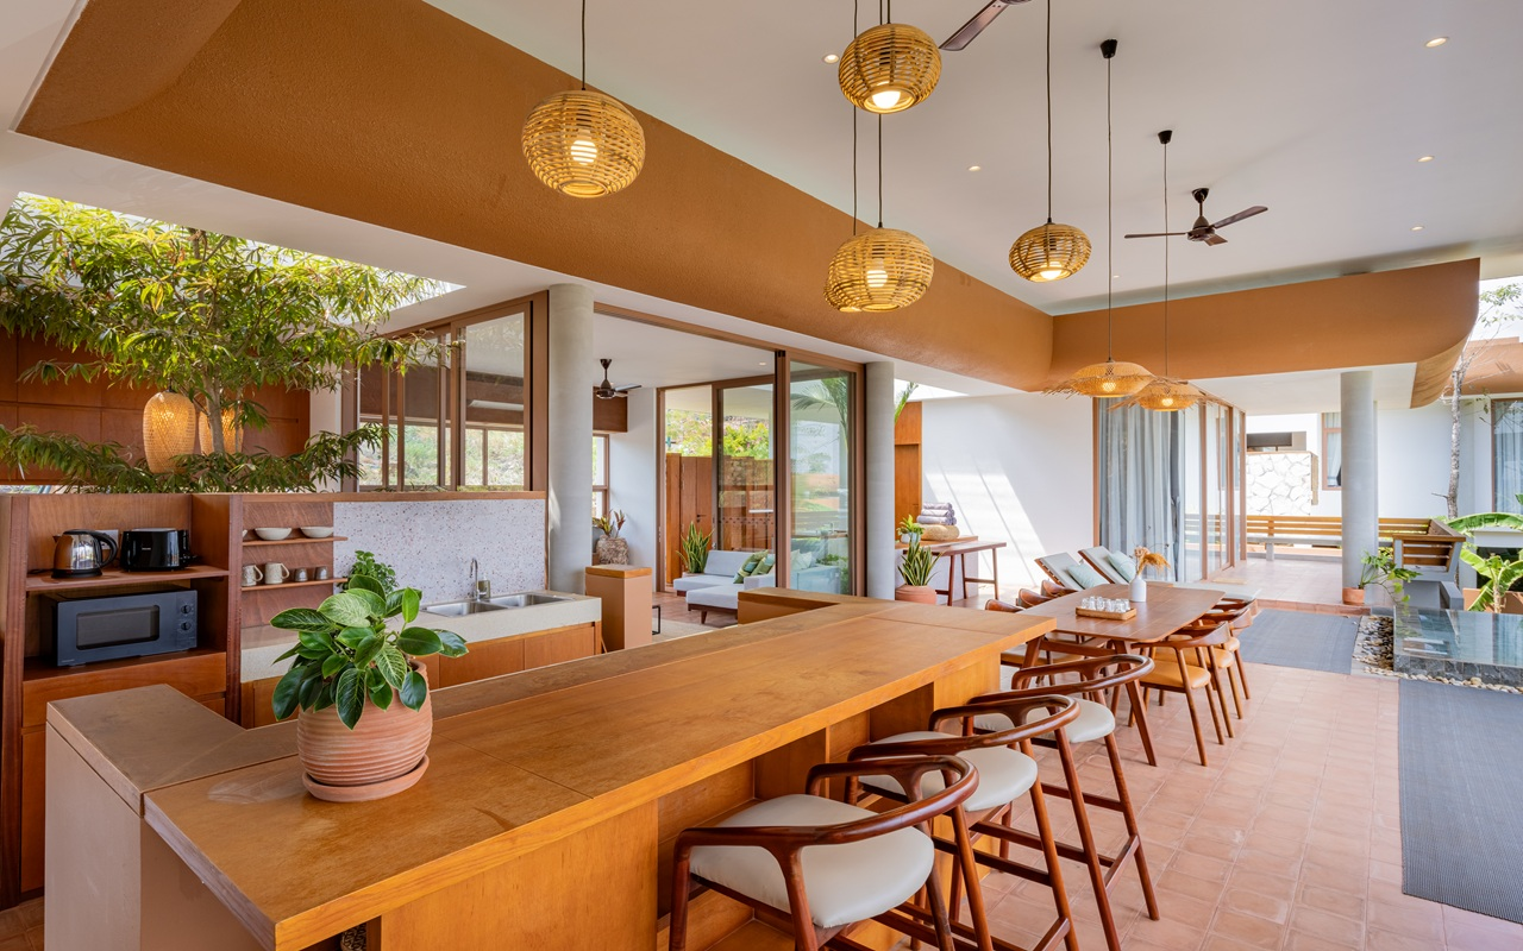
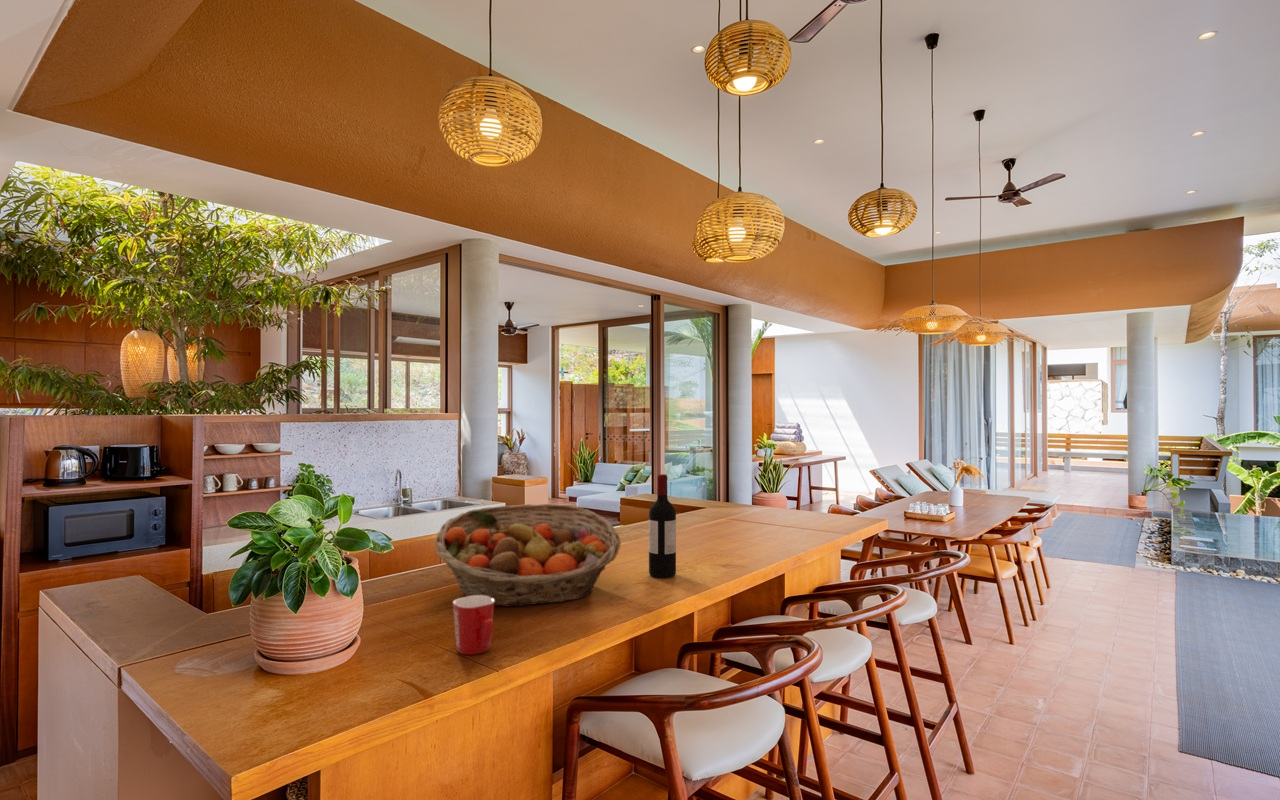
+ wine bottle (662, 524)
+ mug (477, 627)
+ fruit basket (529, 551)
